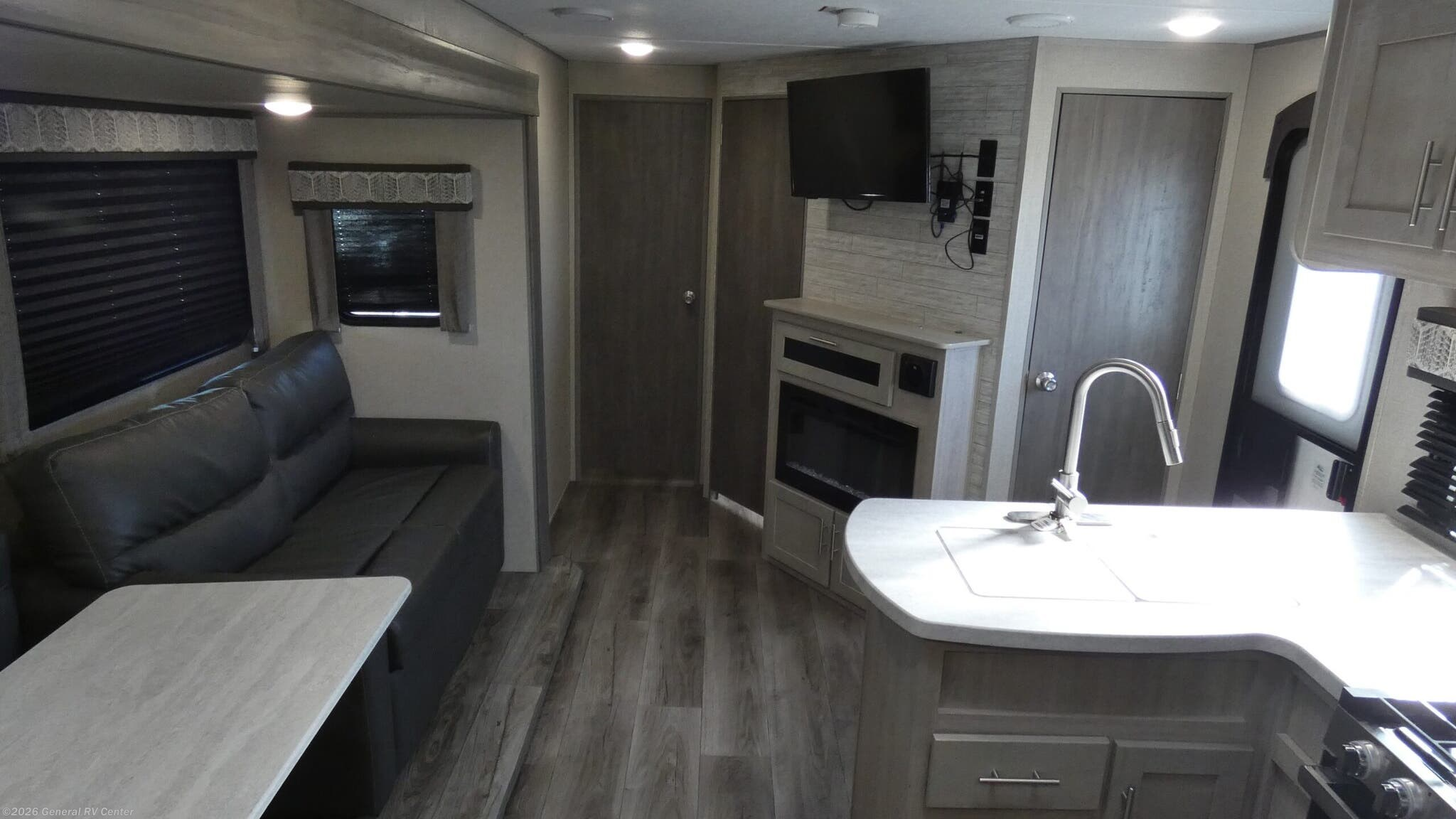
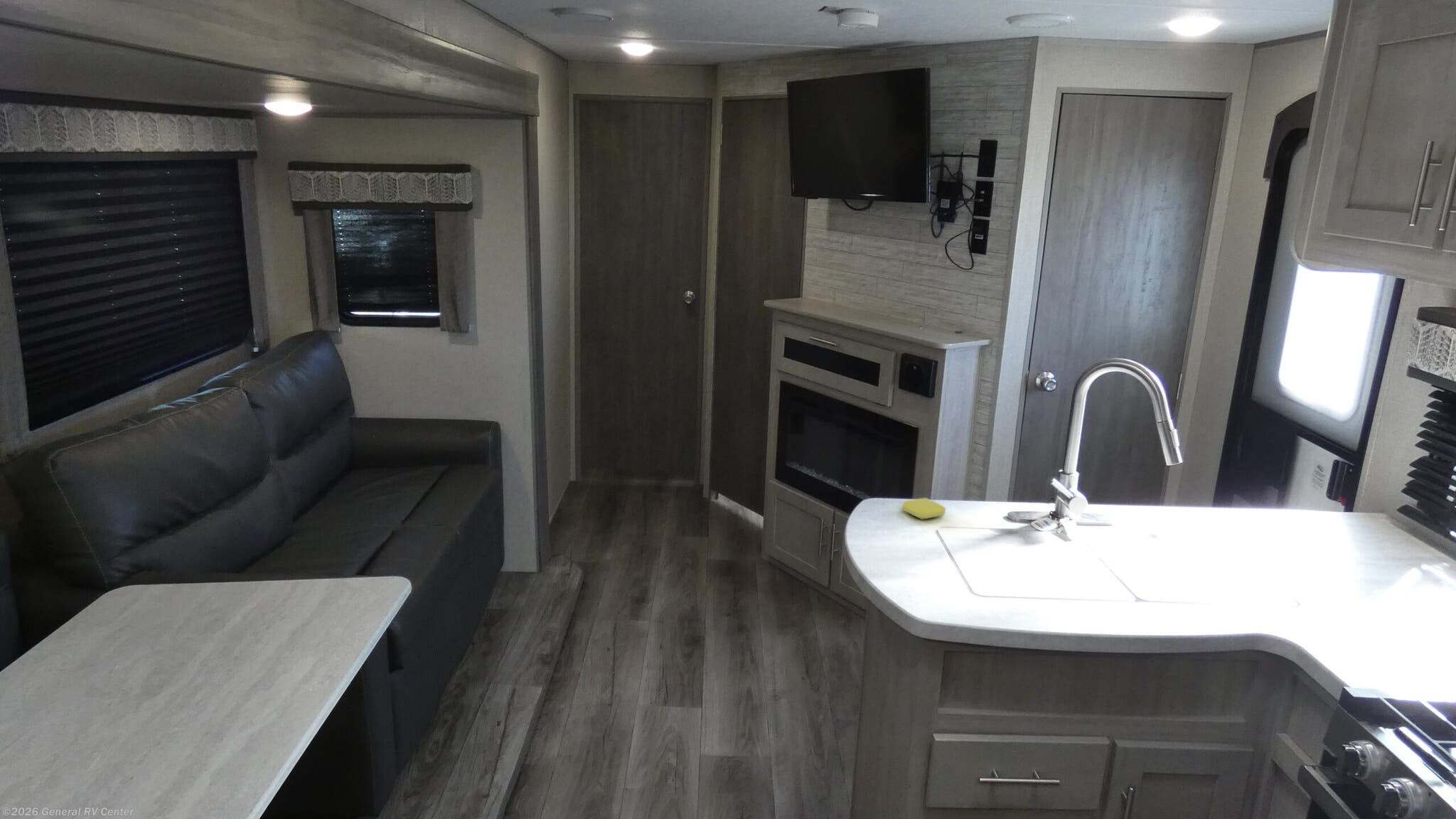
+ soap bar (924, 508)
